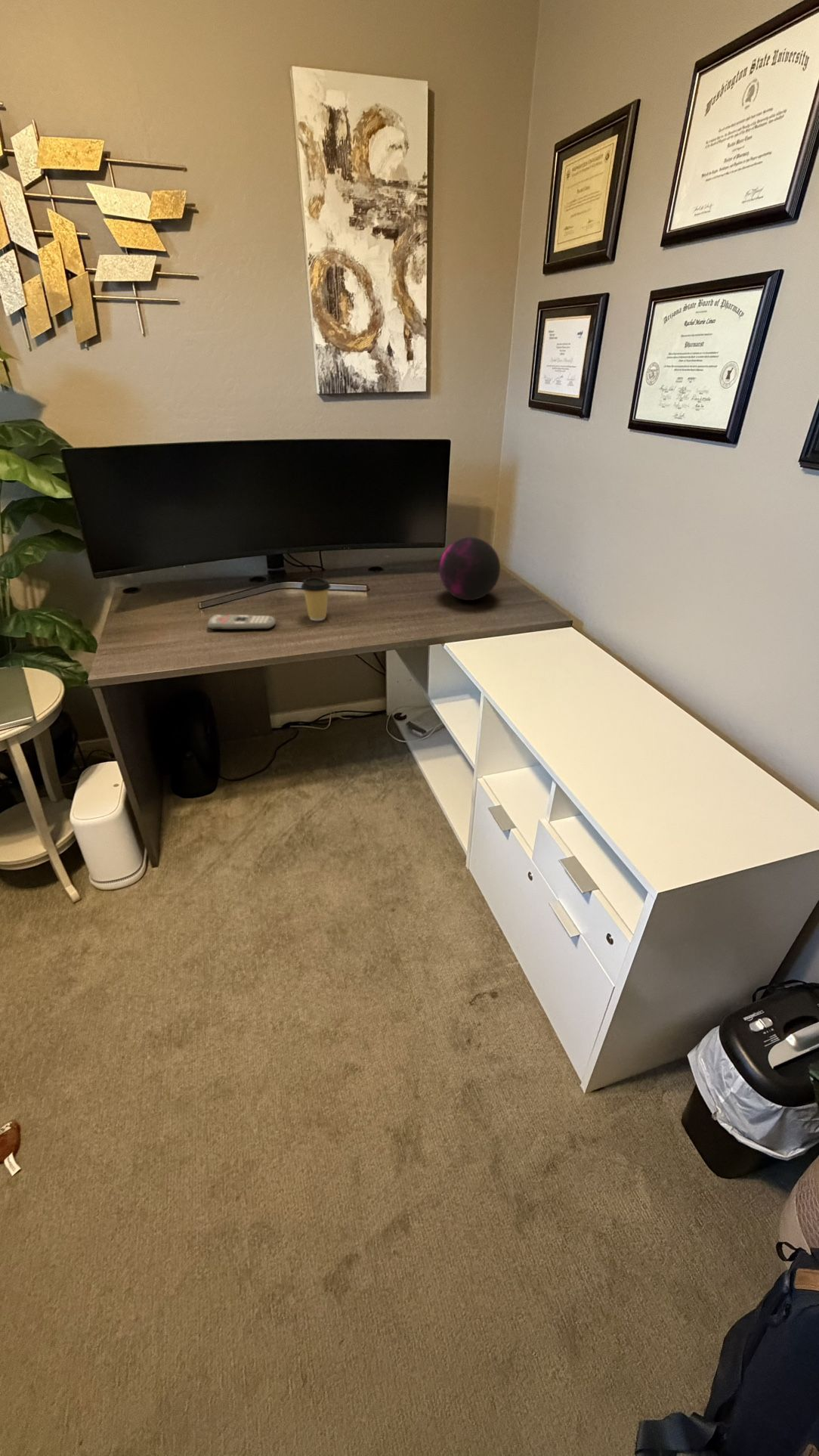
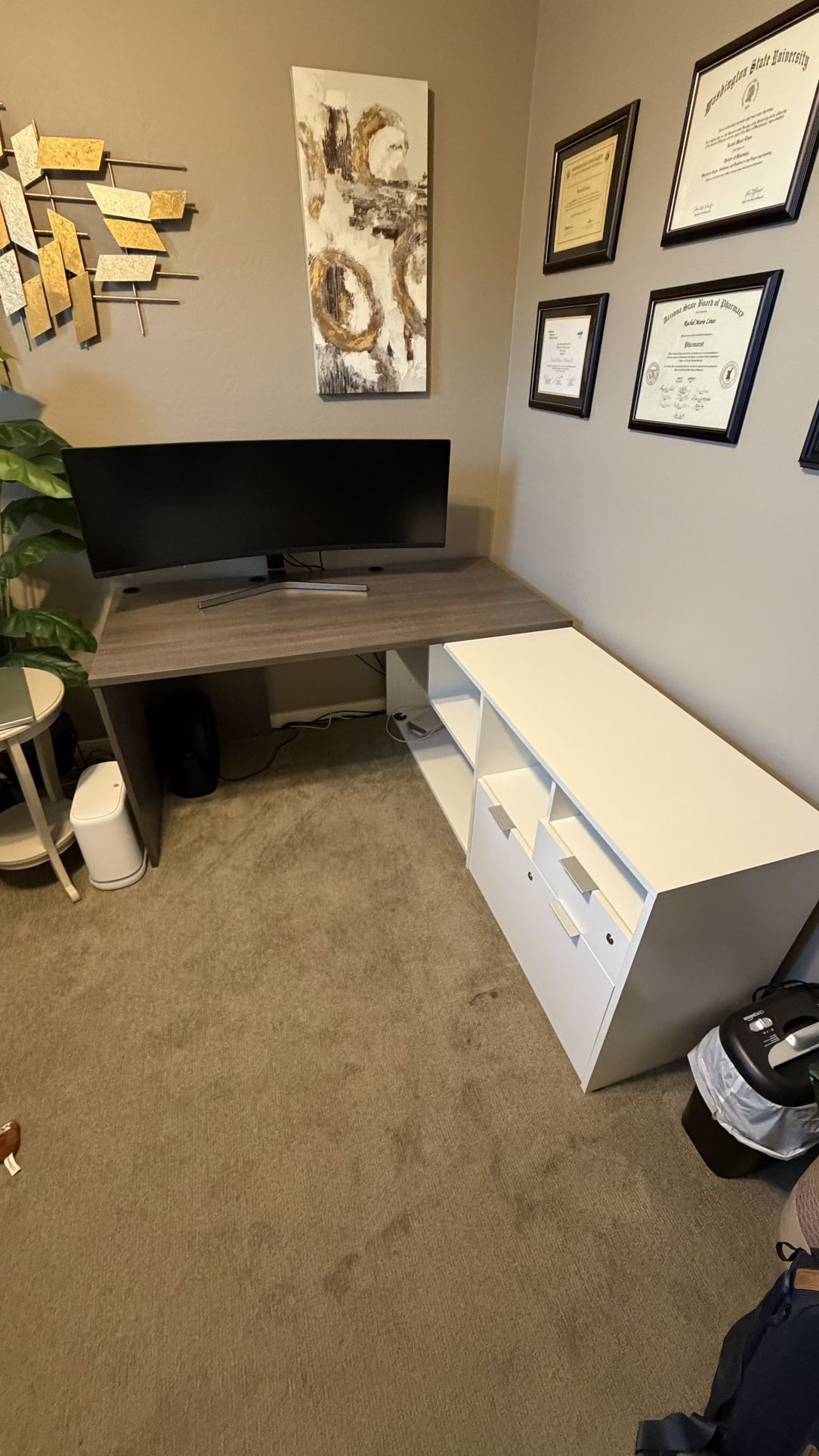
- remote control (242, 622)
- decorative orb (469, 568)
- coffee cup (317, 599)
